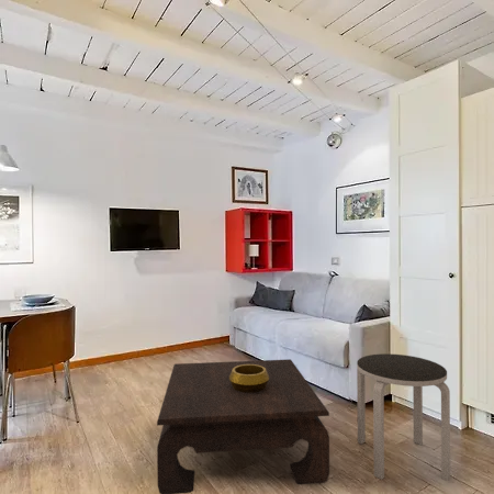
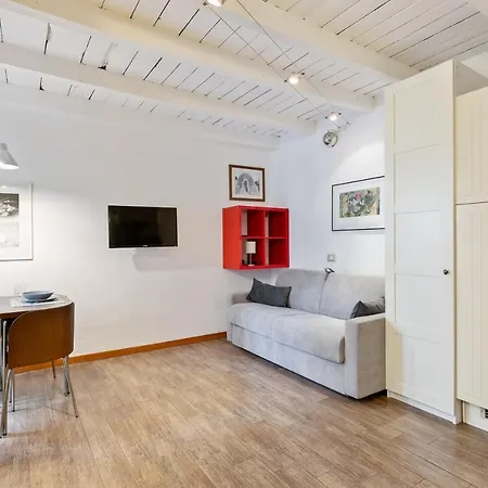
- side table (414, 412)
- decorative bowl (248, 377)
- coffee table (238, 414)
